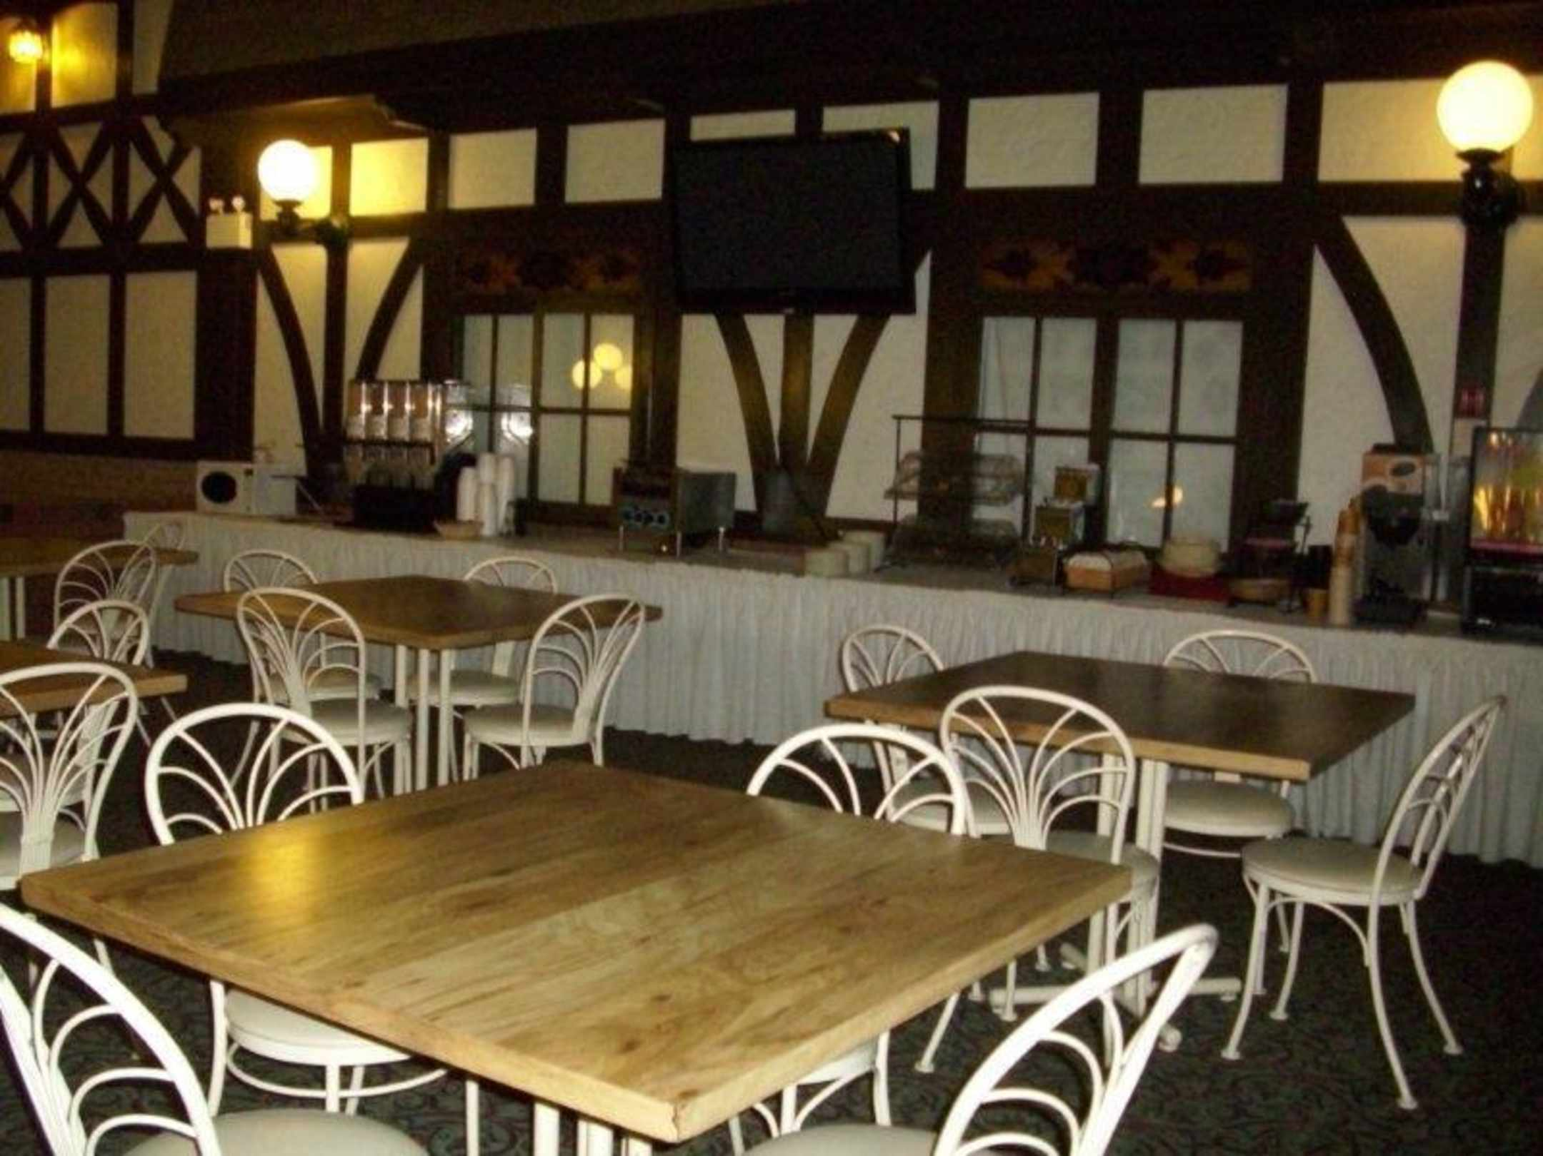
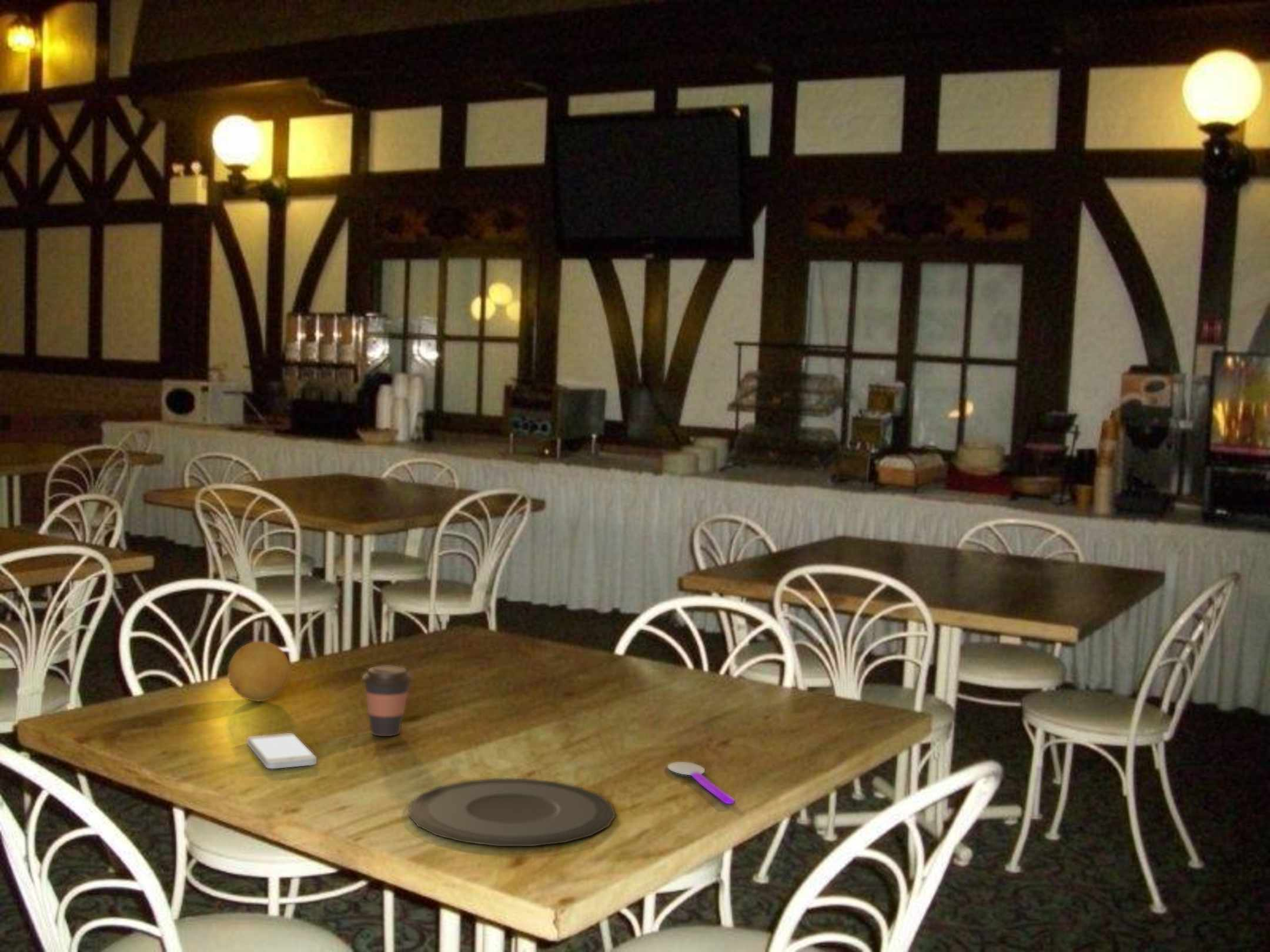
+ spoon (702, 779)
+ fruit (259, 671)
+ smartphone (281, 750)
+ plate (512, 809)
+ coffee cup (386, 701)
